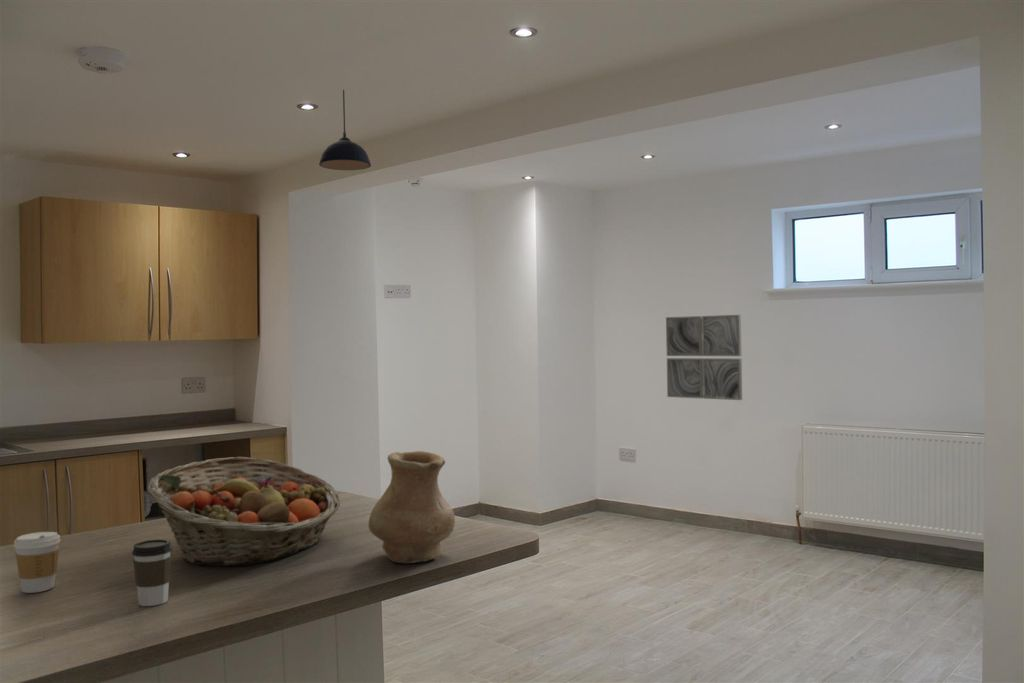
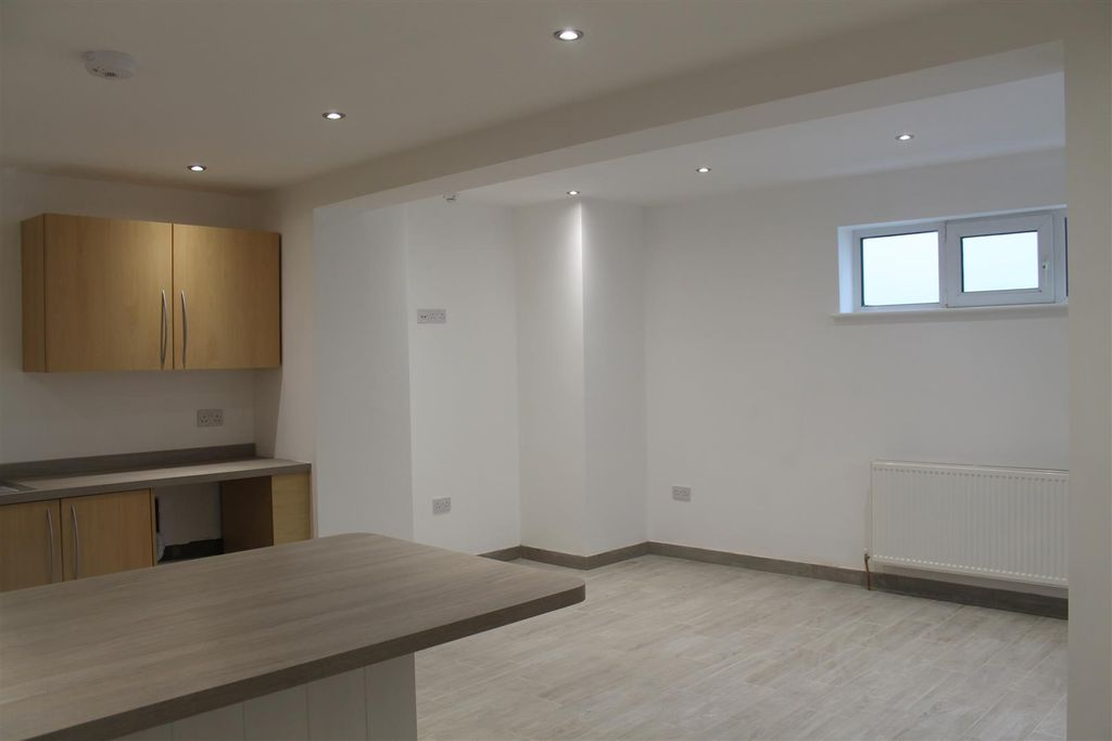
- coffee cup (152, 572)
- wall art (702, 358)
- coffee cup (37, 560)
- fruit basket (248, 506)
- vase (411, 505)
- pendant light (344, 127)
